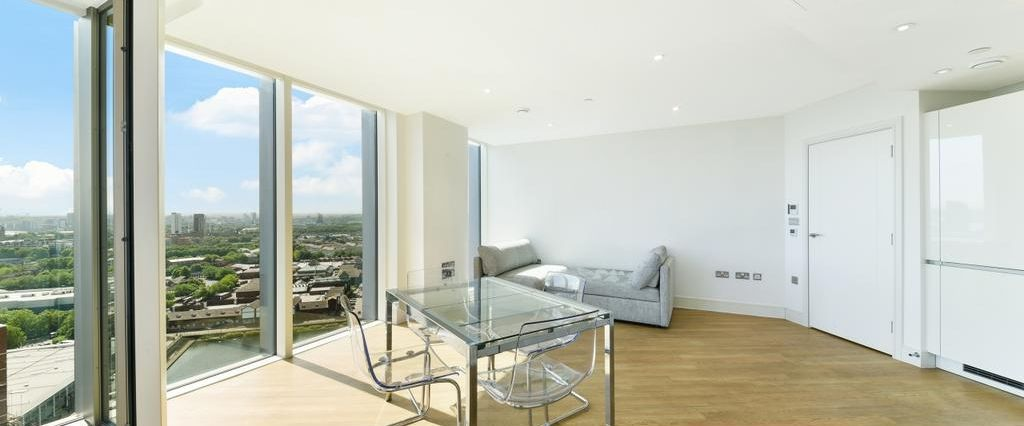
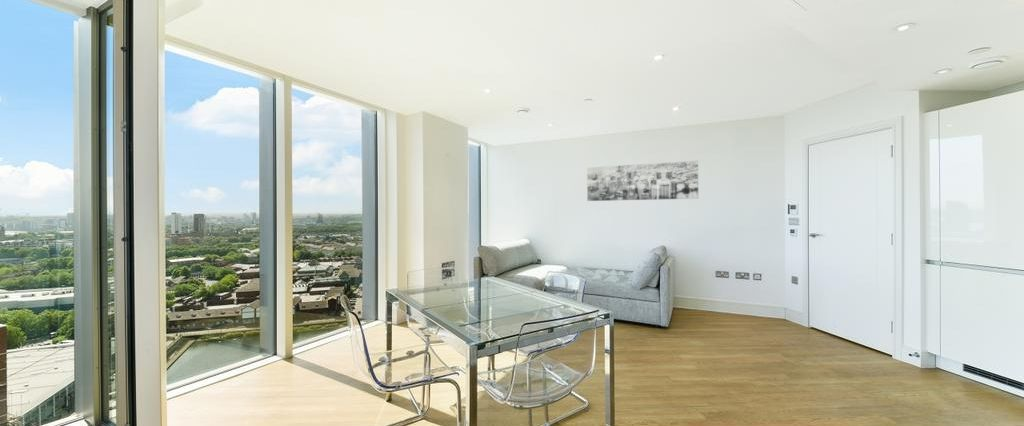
+ wall art (639, 182)
